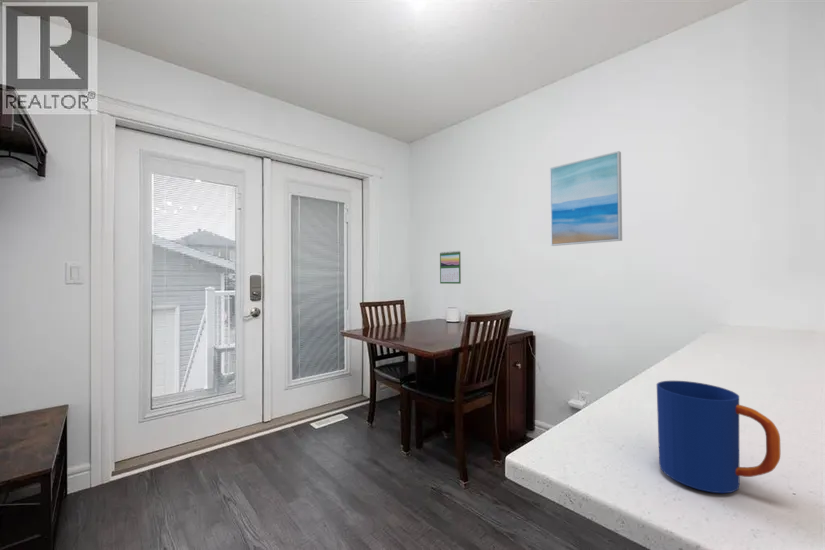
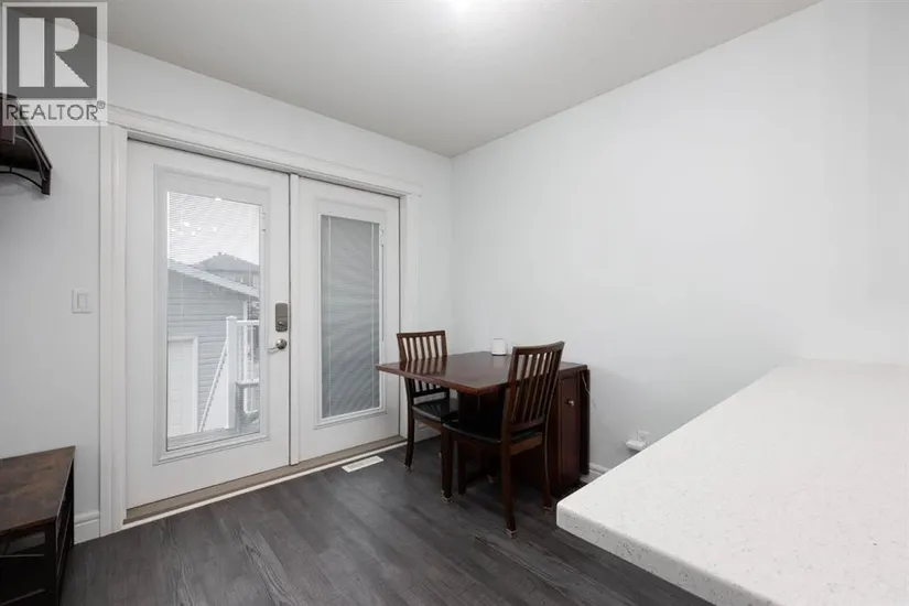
- wall art (583, 201)
- mug (713, 437)
- calendar (450, 267)
